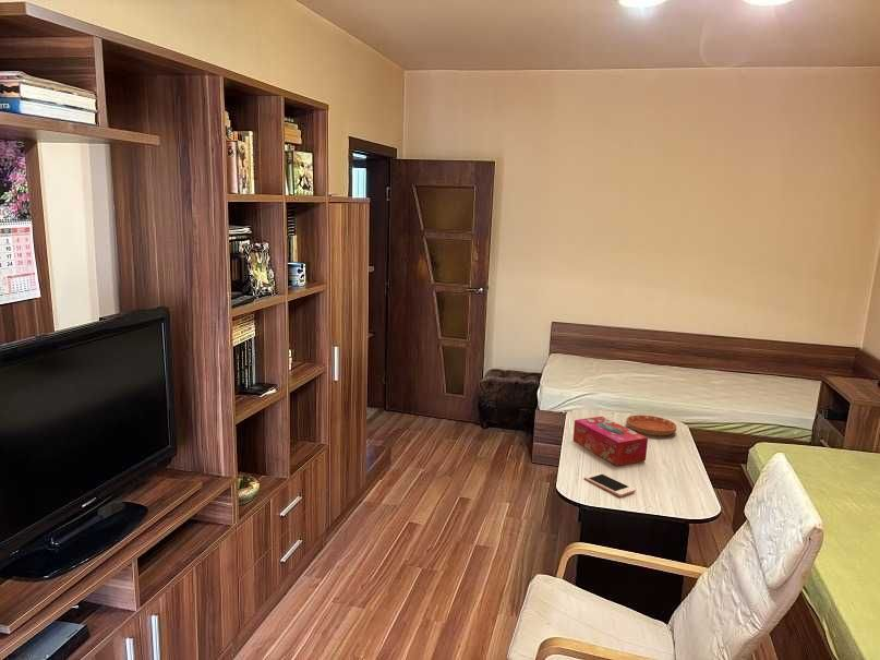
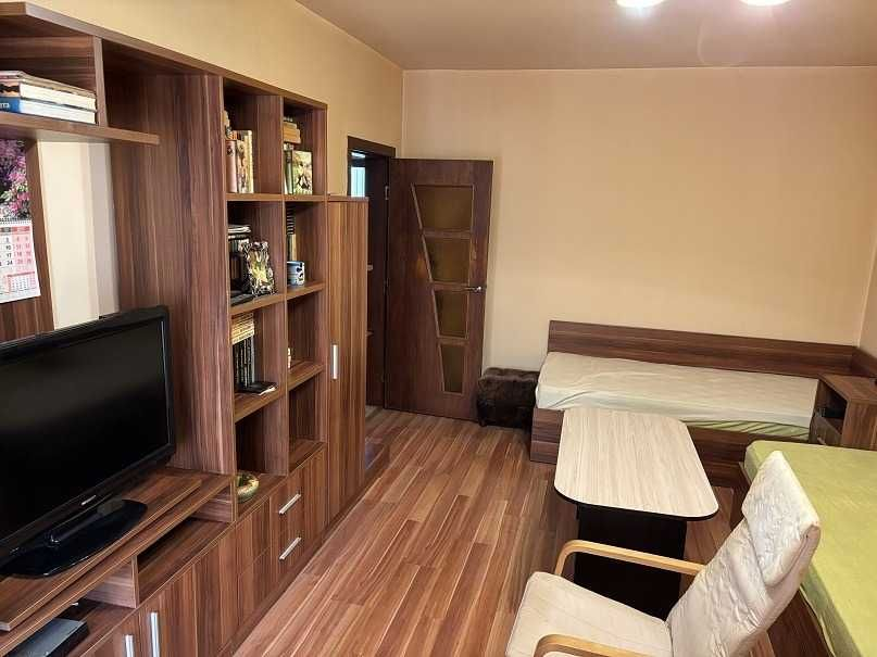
- tissue box (608, 439)
- cell phone (608, 483)
- saucer (650, 425)
